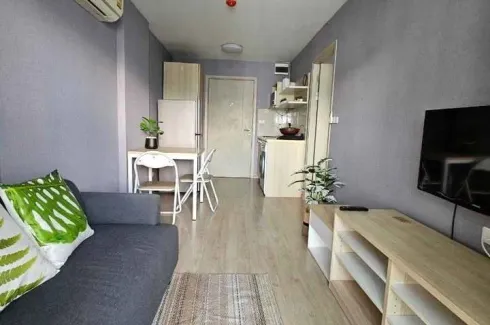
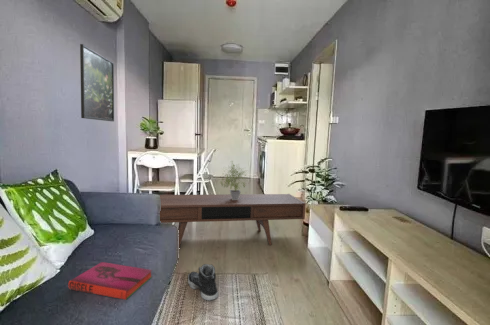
+ potted plant (233, 180)
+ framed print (99, 87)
+ hardback book (112, 279)
+ coffee table (223, 218)
+ sneaker (202, 275)
